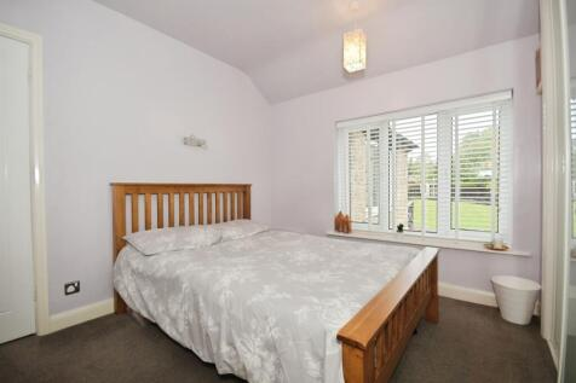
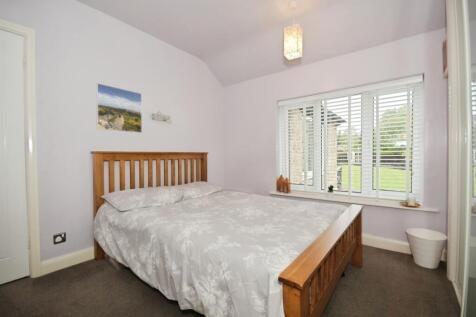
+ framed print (120, 109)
